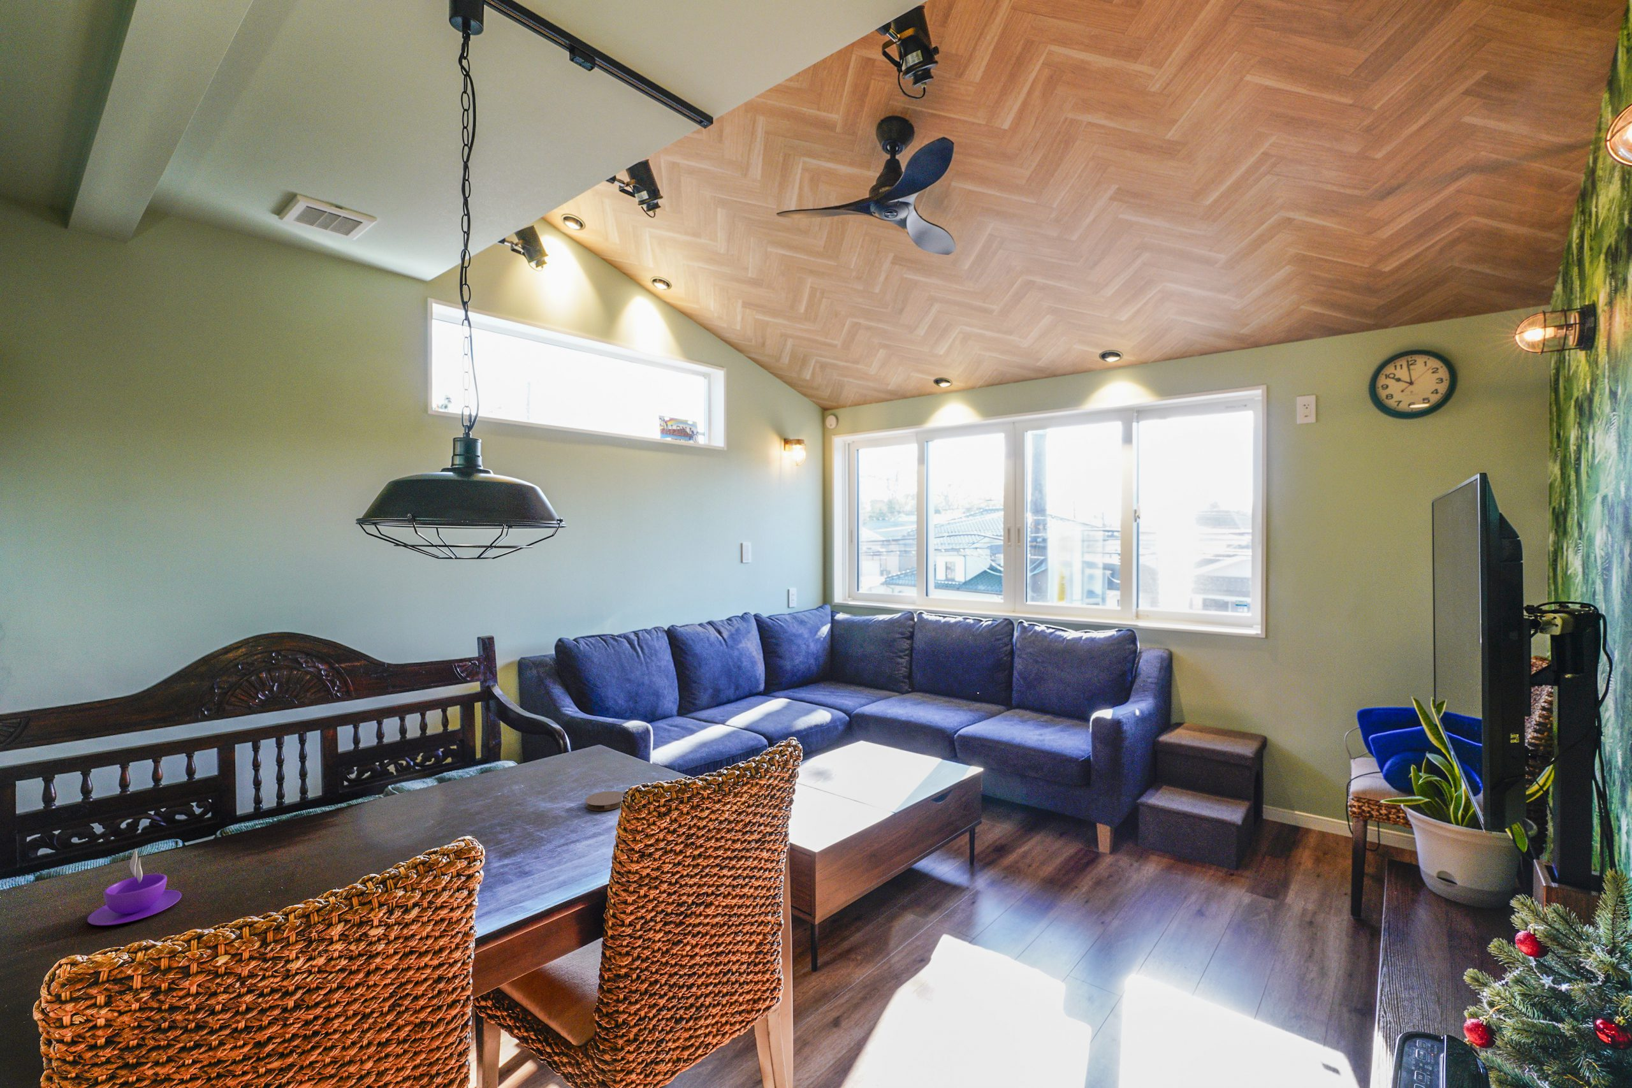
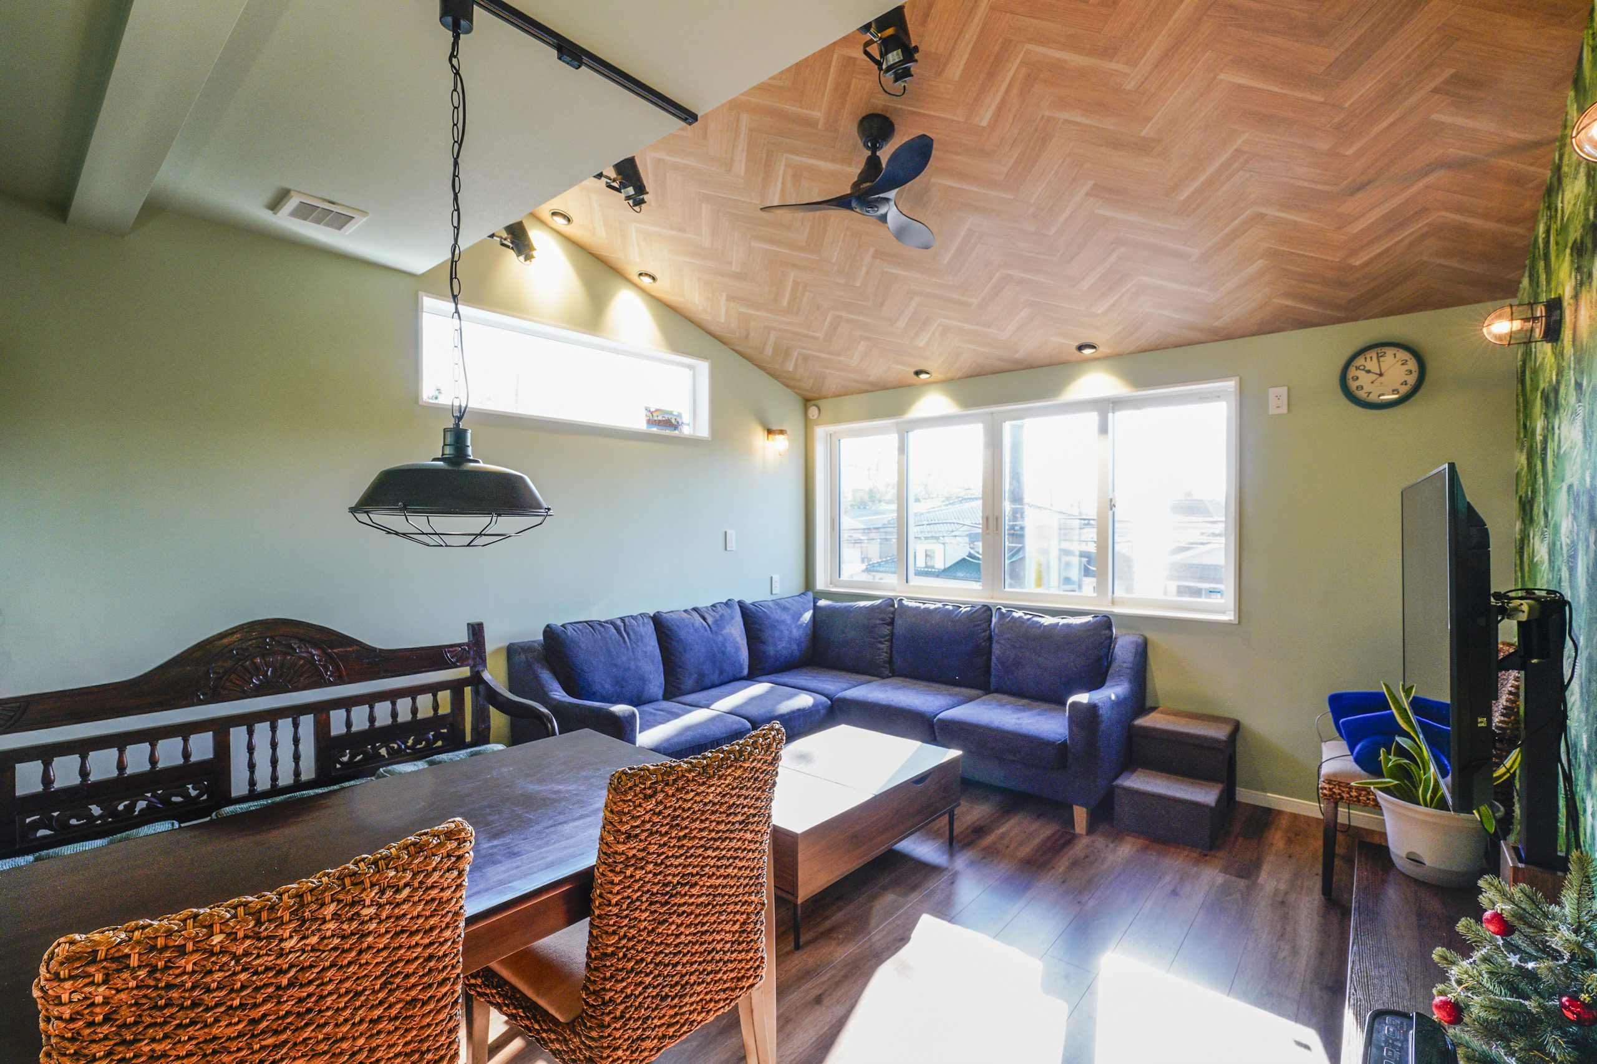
- coffee cup (136, 880)
- coaster (606, 800)
